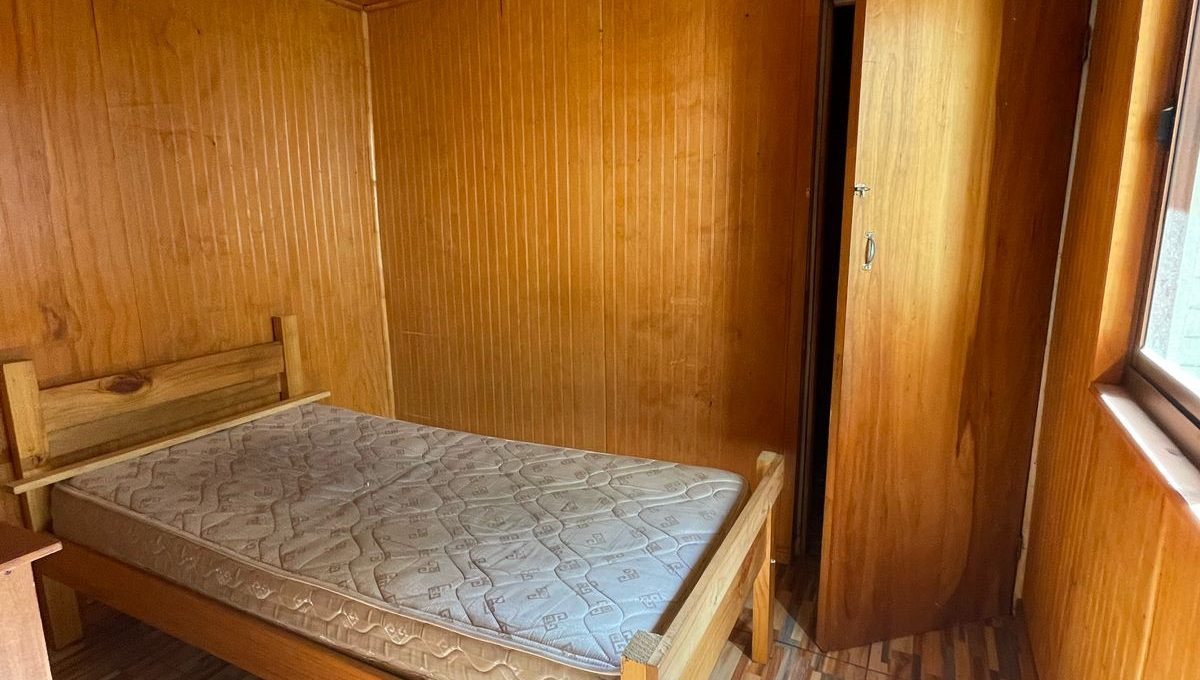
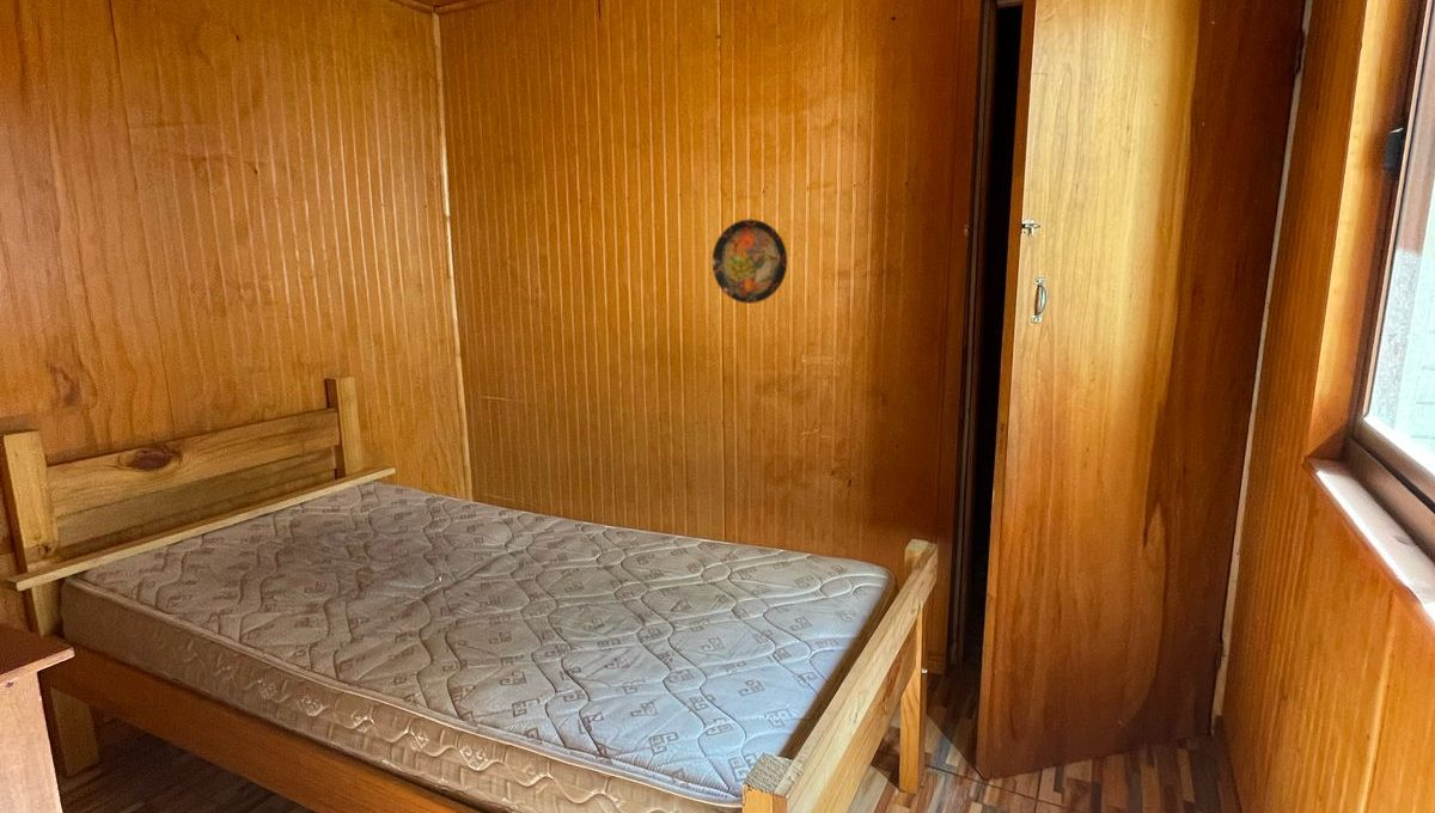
+ decorative plate (750, 261)
